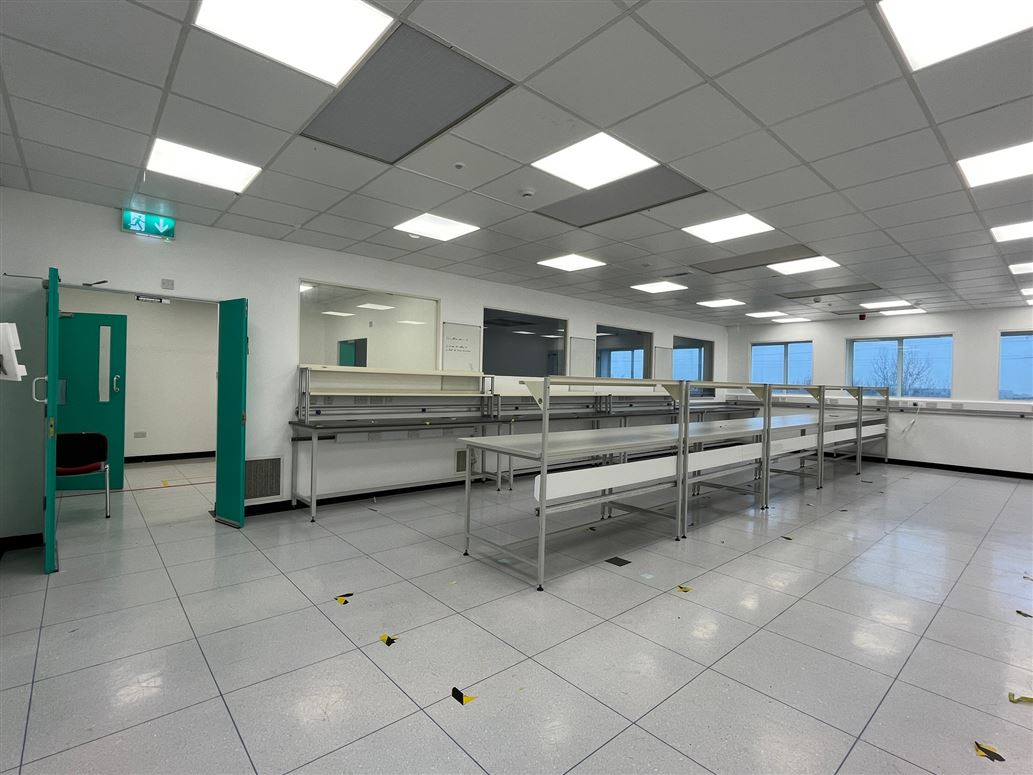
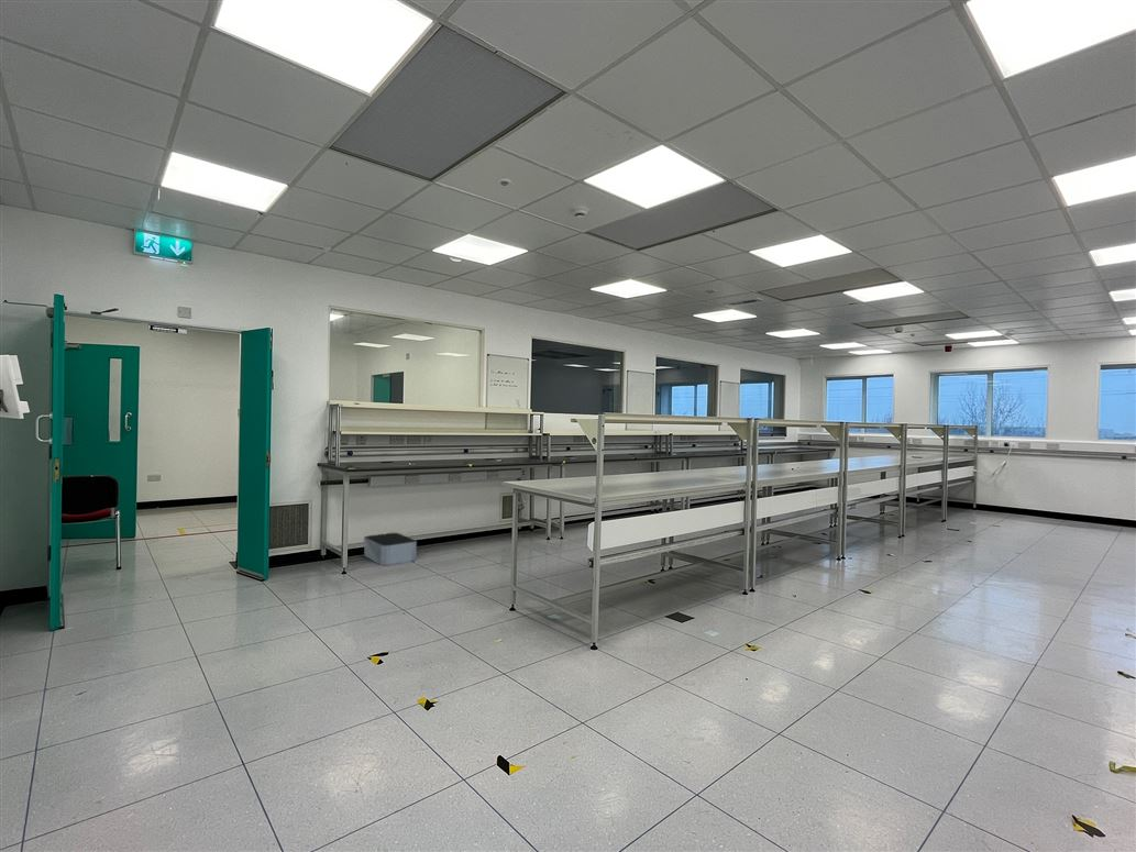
+ storage bin (389, 547)
